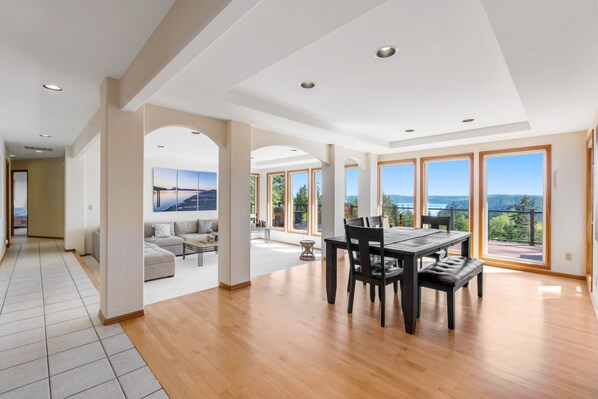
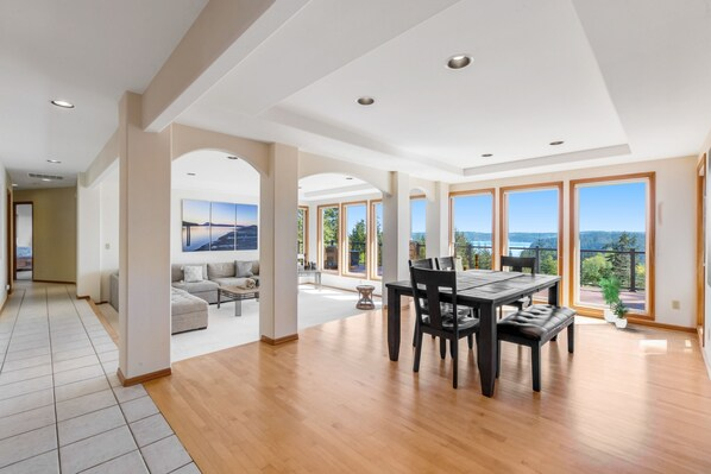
+ potted plant (614, 299)
